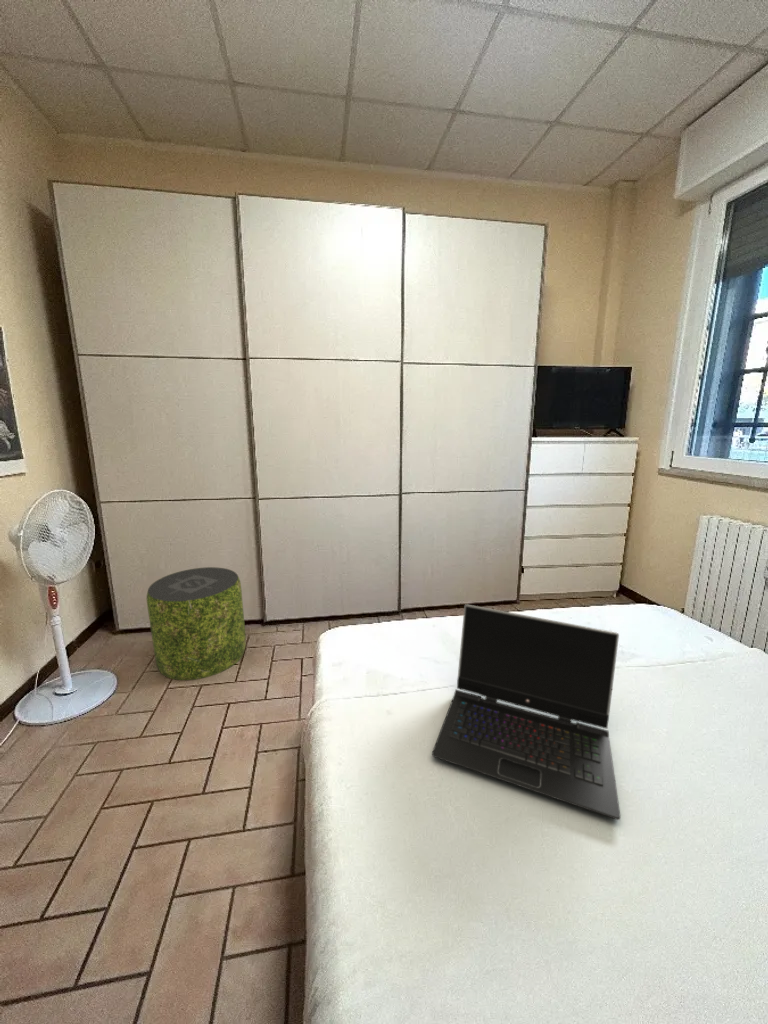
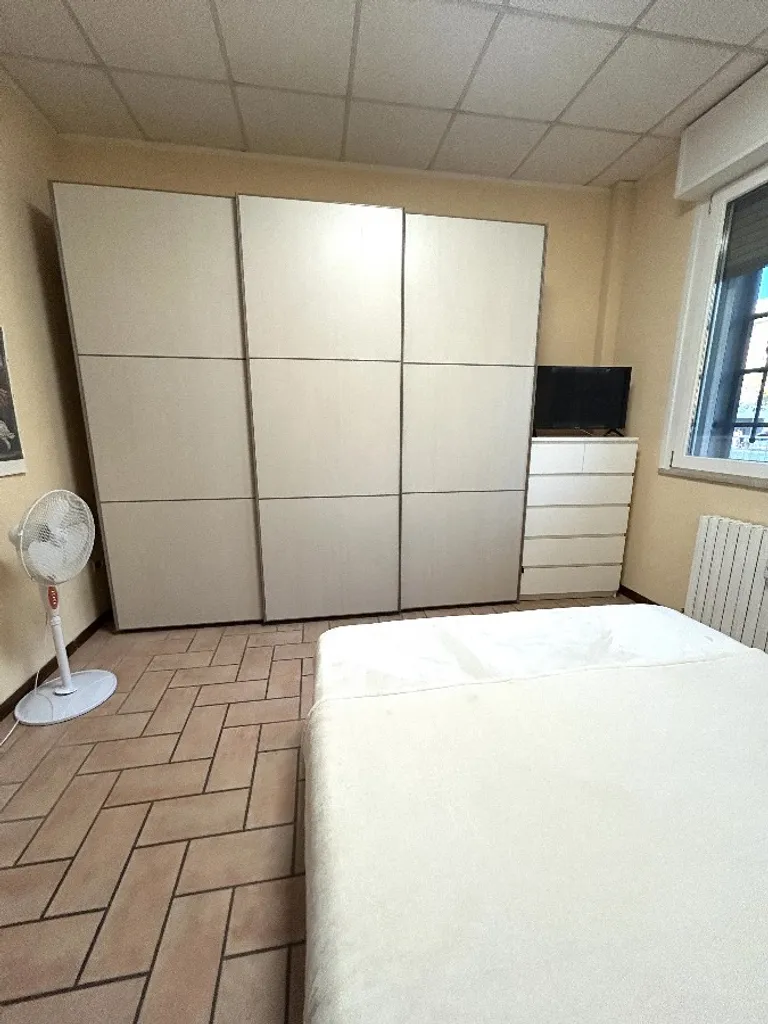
- laptop computer (528, 694)
- pouf (199, 620)
